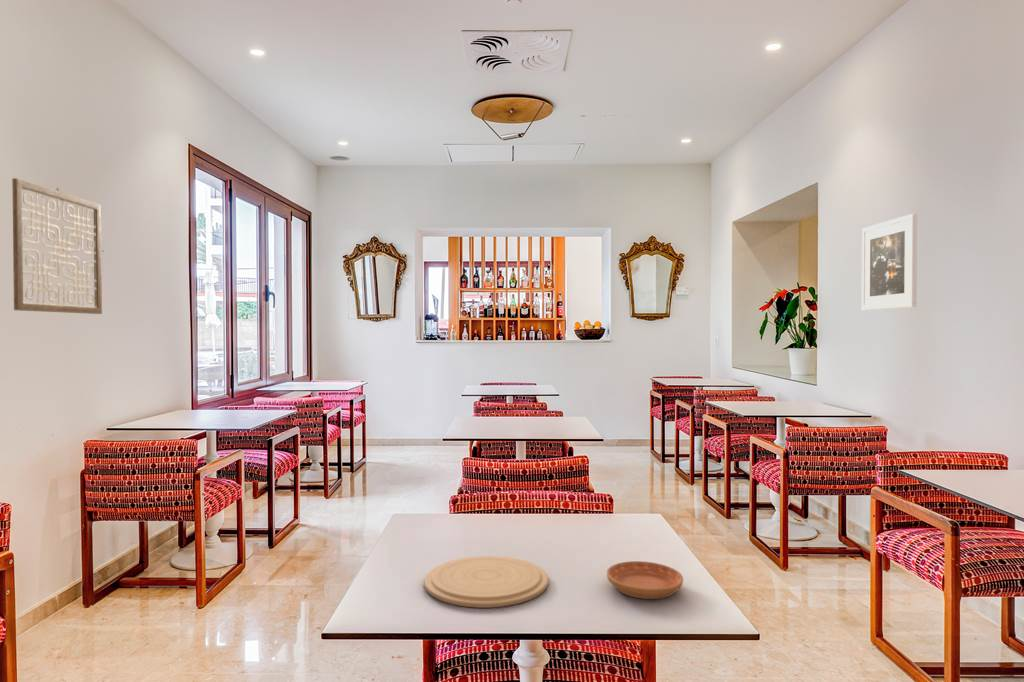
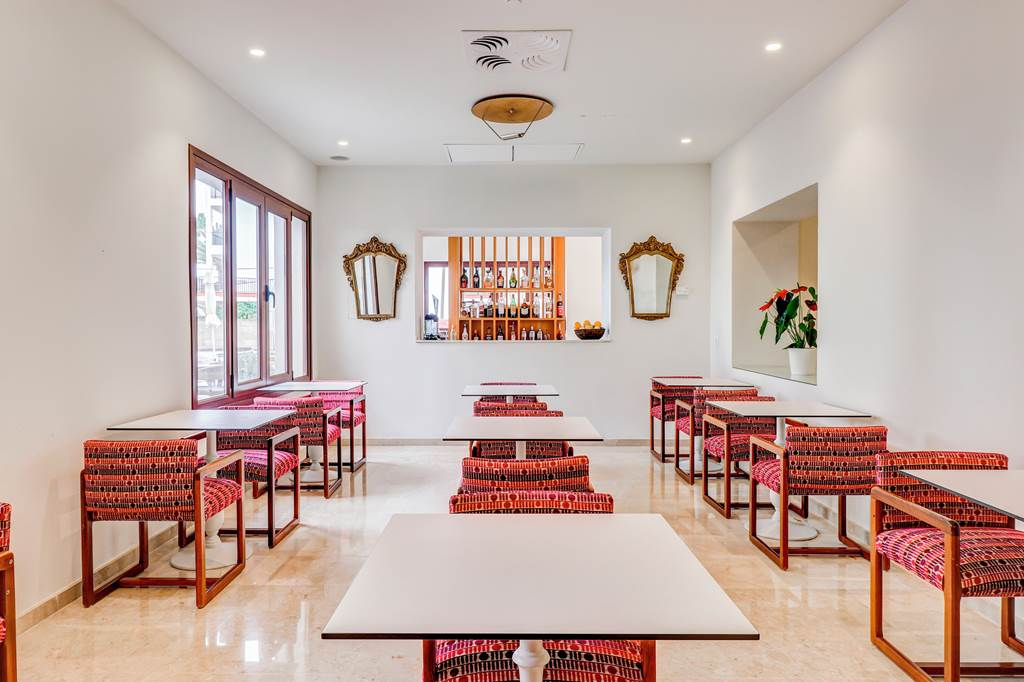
- saucer (644, 580)
- plate (486, 578)
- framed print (887, 265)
- wall art (61, 249)
